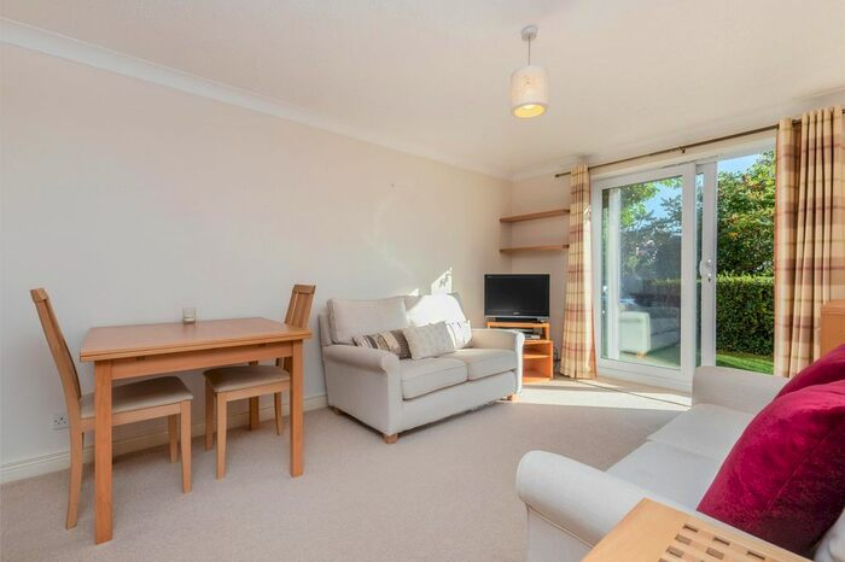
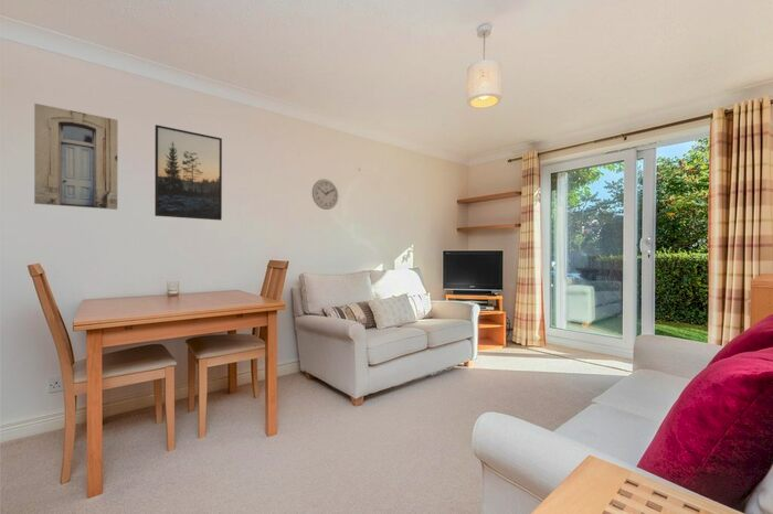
+ wall clock (326, 194)
+ wall art (78, 159)
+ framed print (190, 174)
